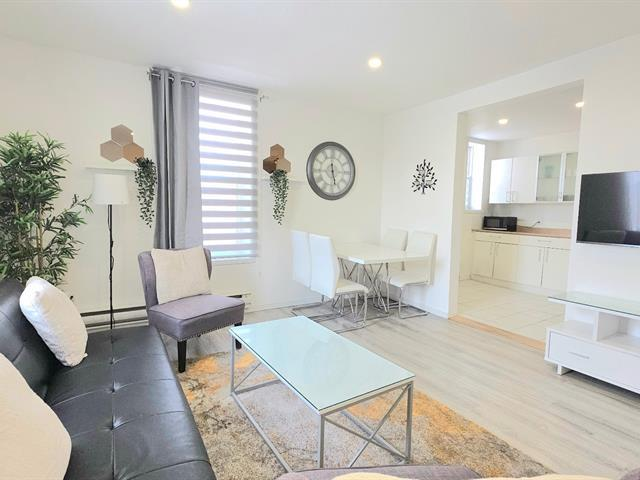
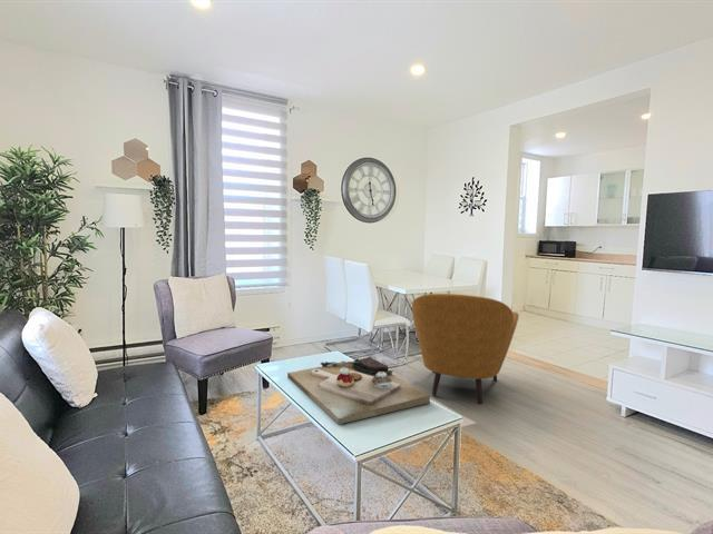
+ armchair (461, 339)
+ decorative tray (353, 376)
